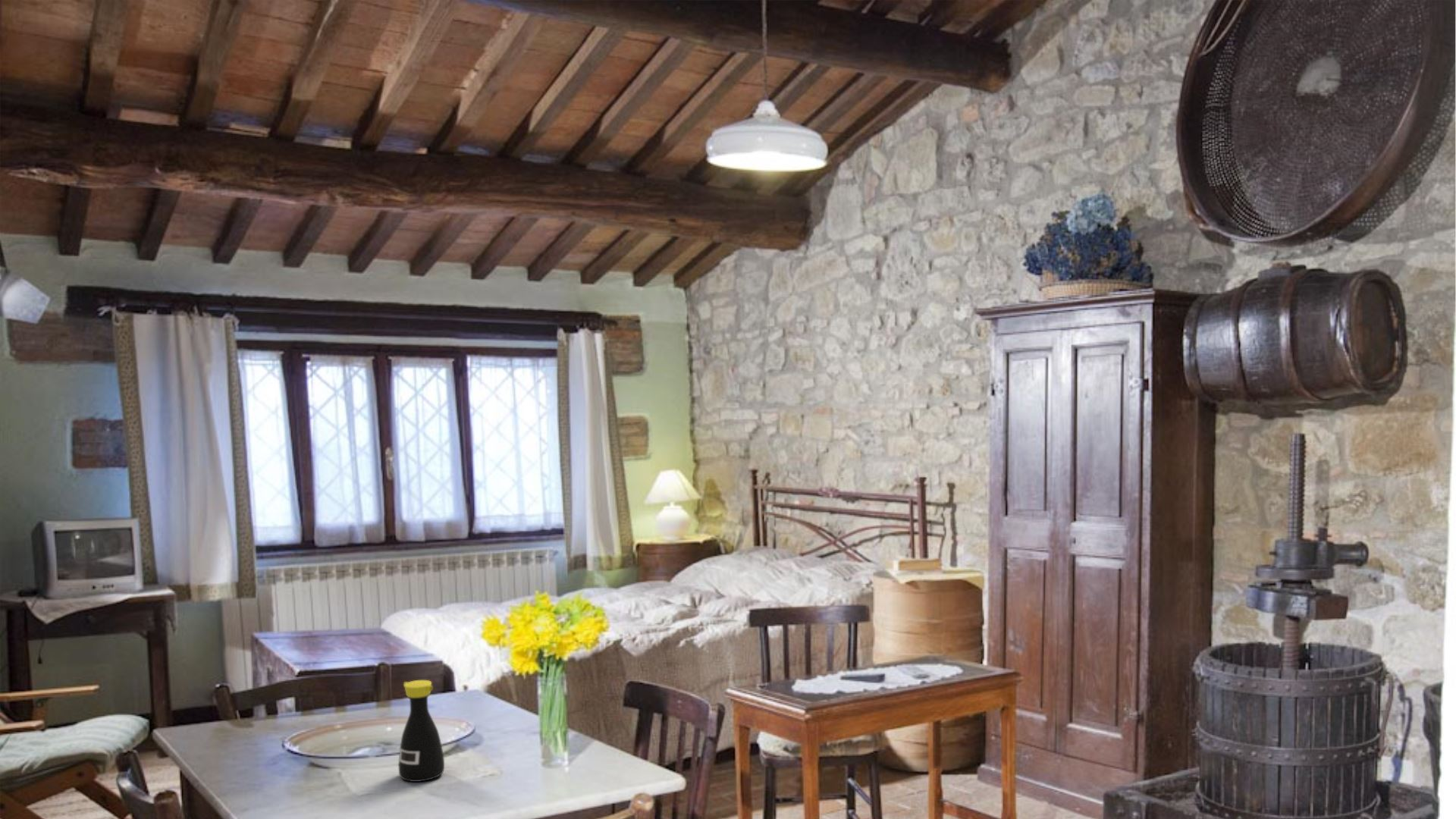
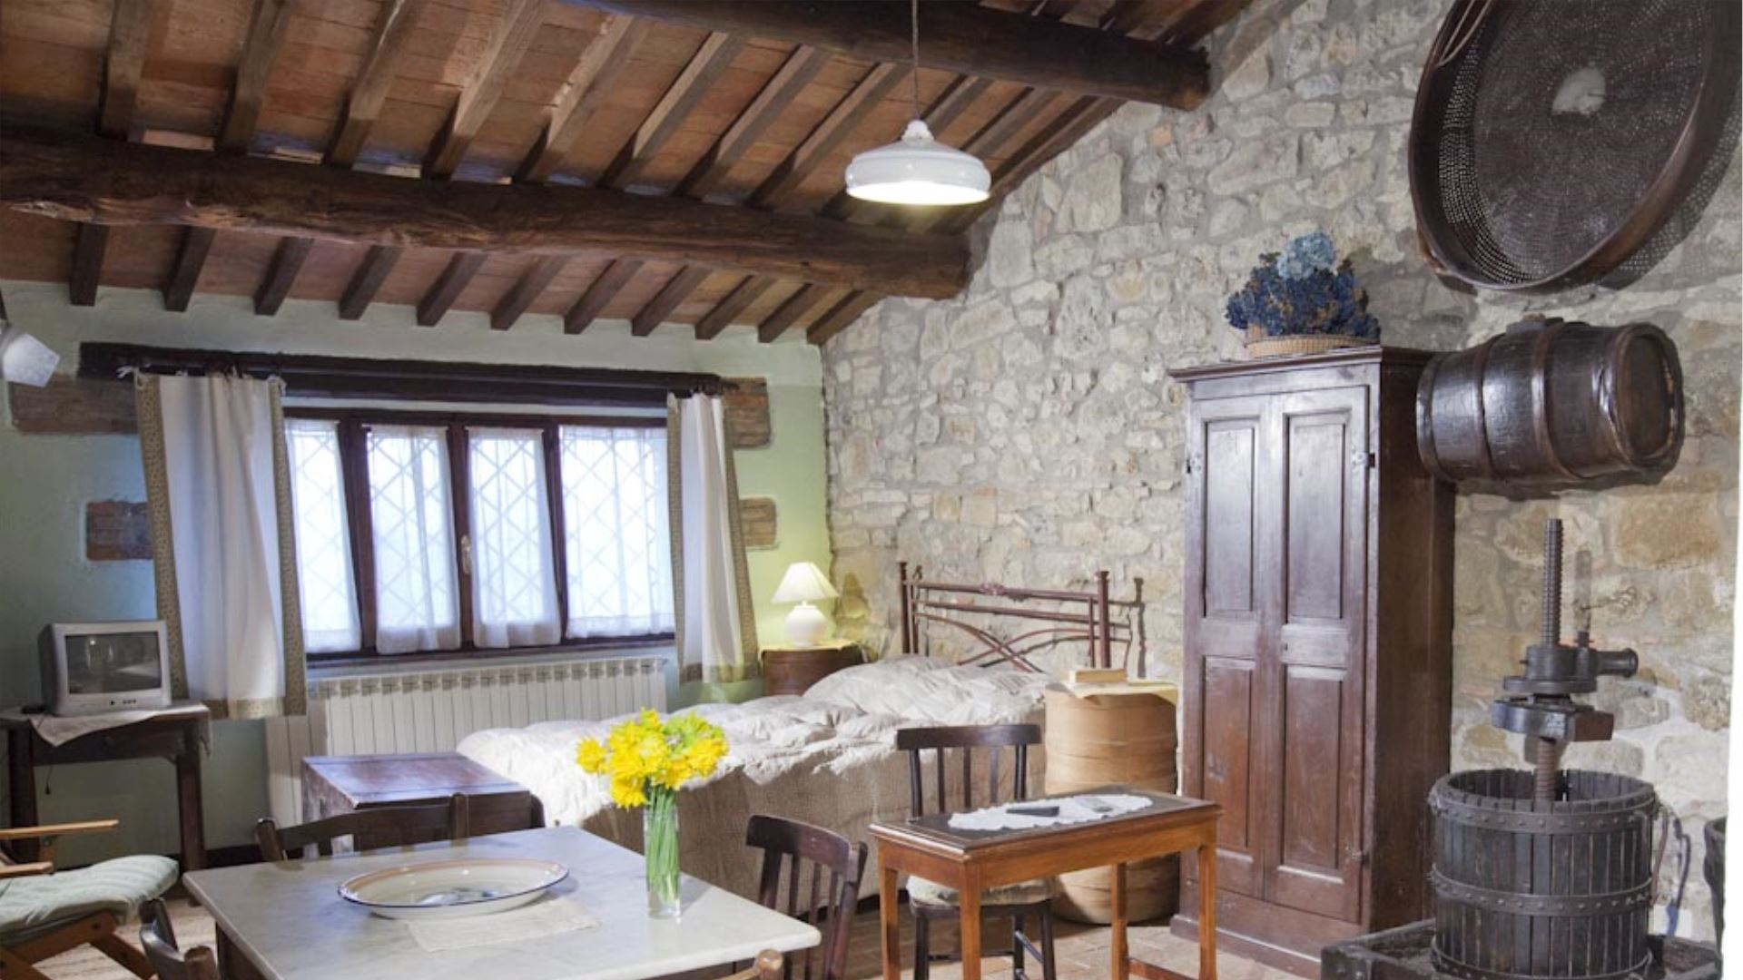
- bottle (419, 729)
